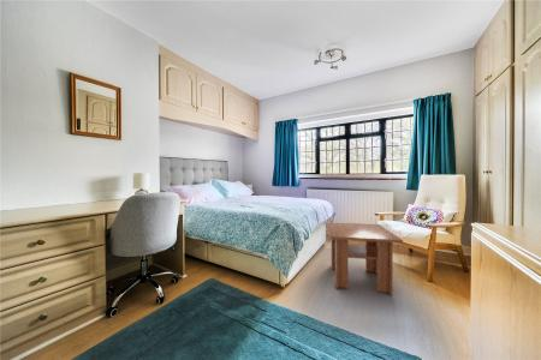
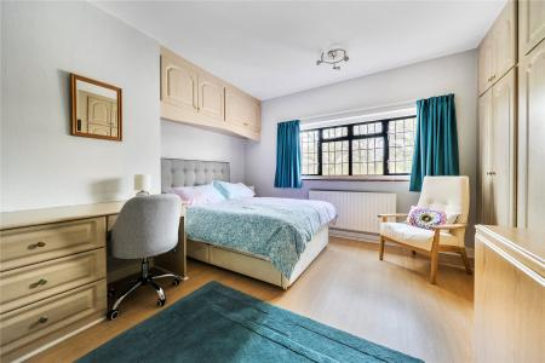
- coffee table (357, 253)
